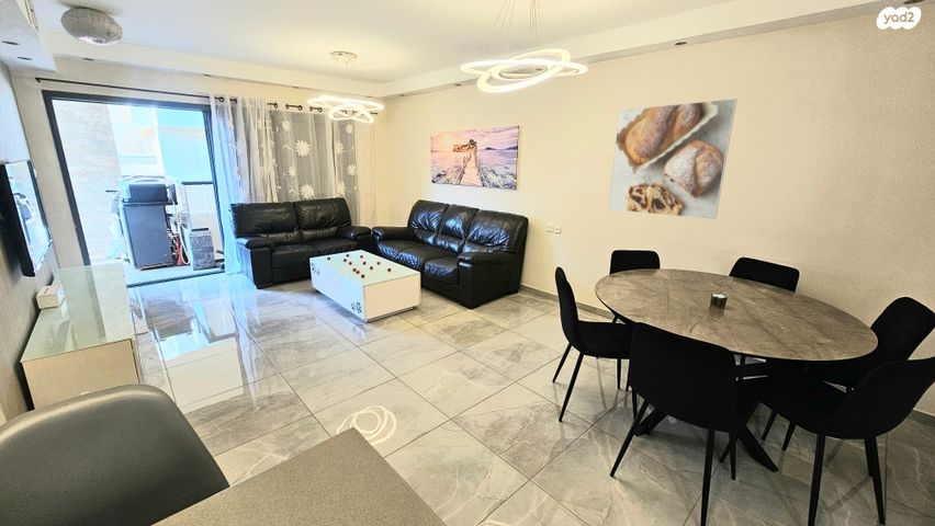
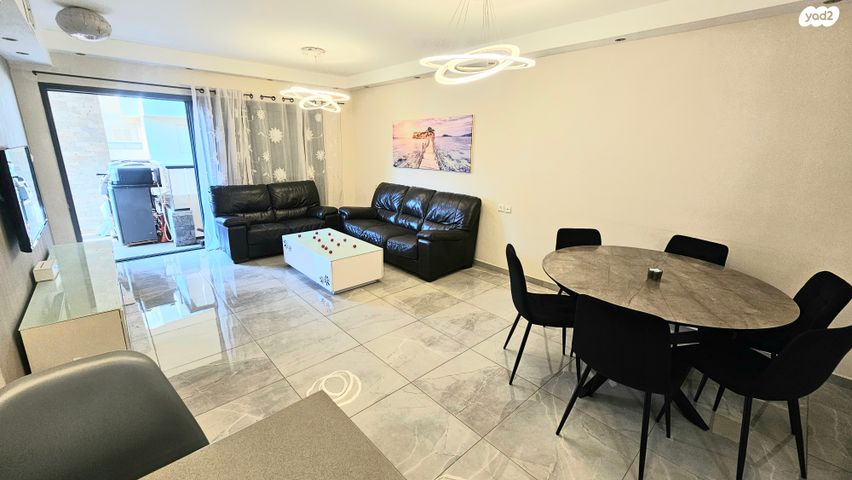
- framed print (664, 161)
